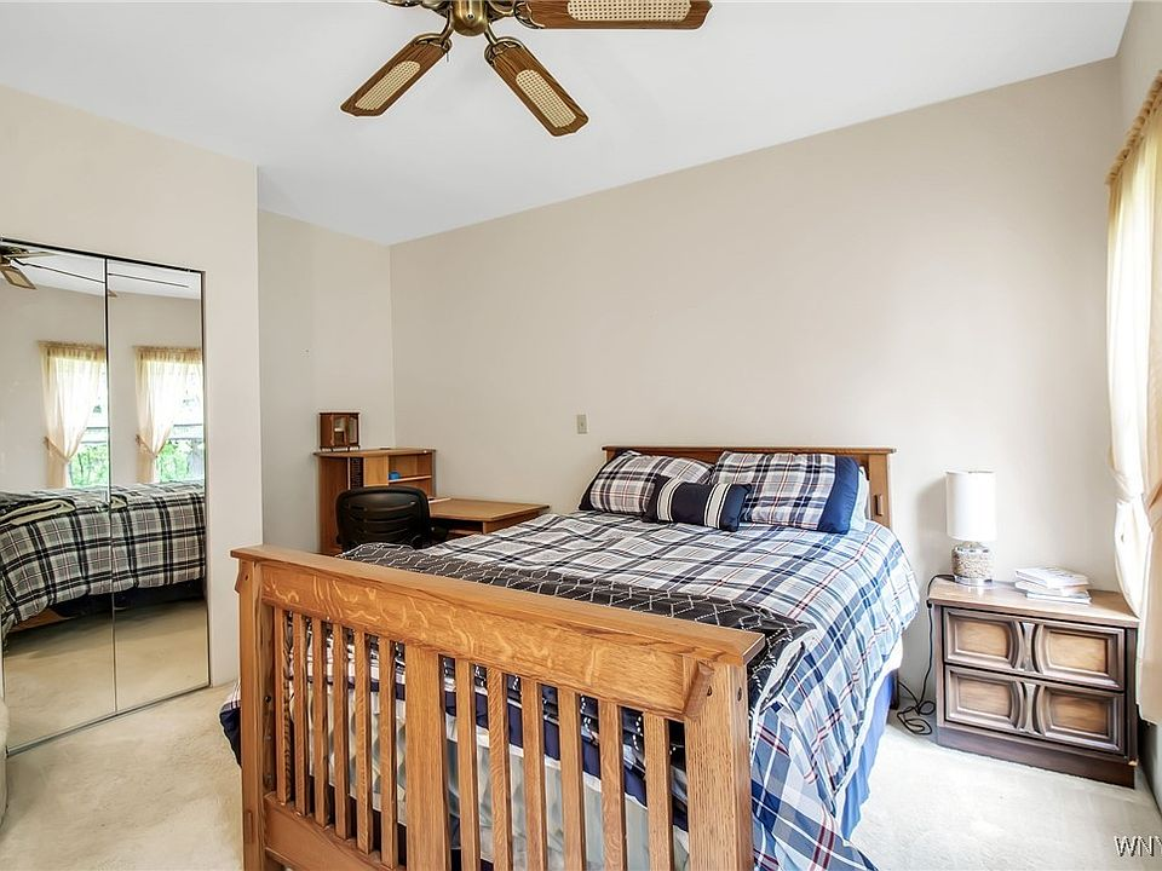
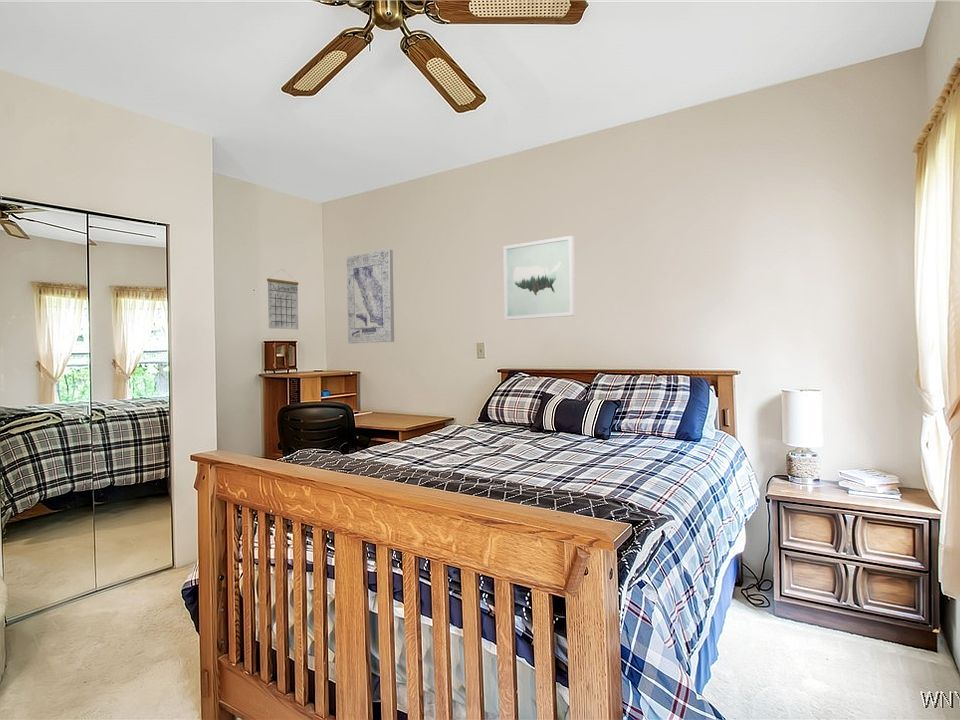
+ calendar (283, 298)
+ wall art (537, 279)
+ wall art (369, 298)
